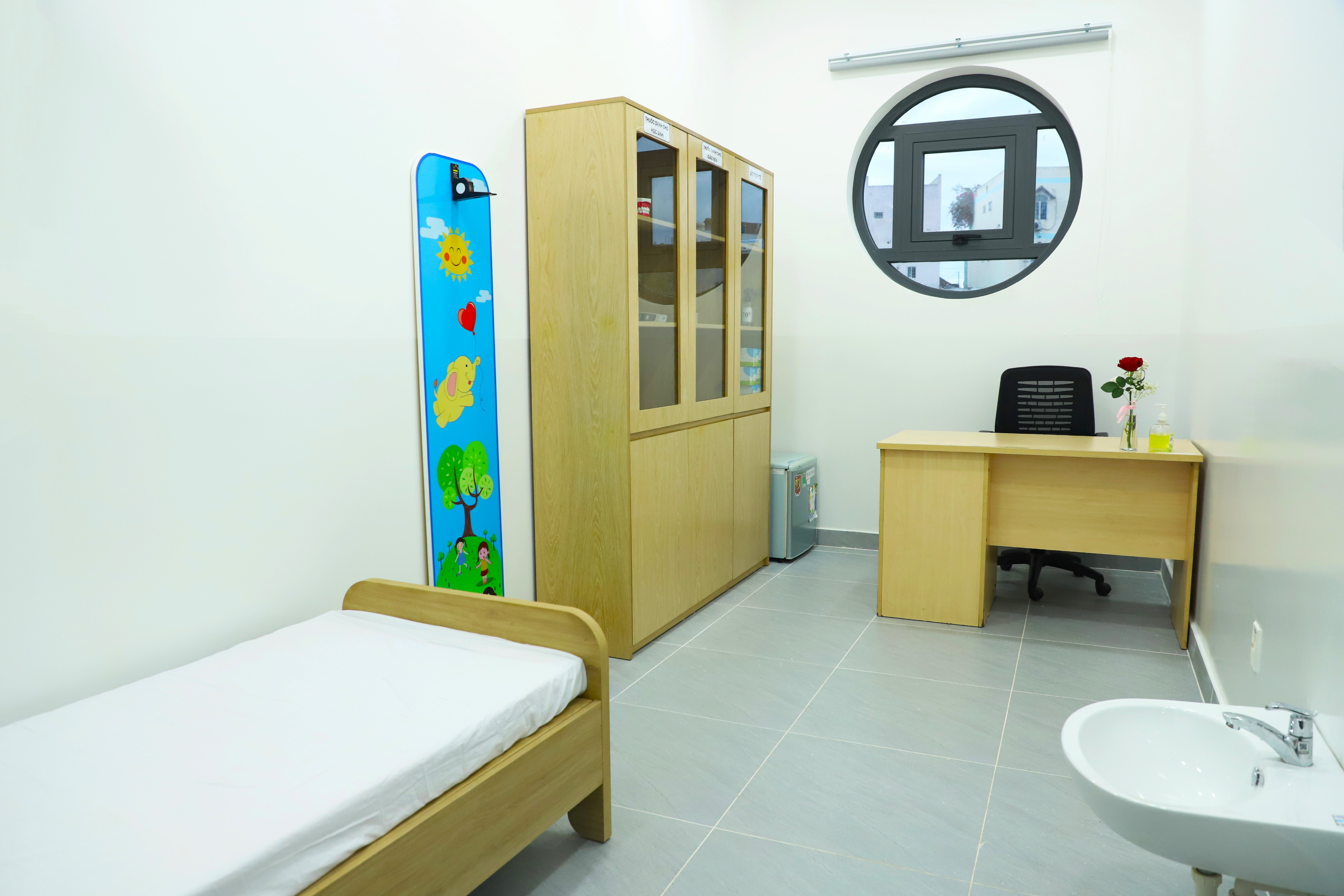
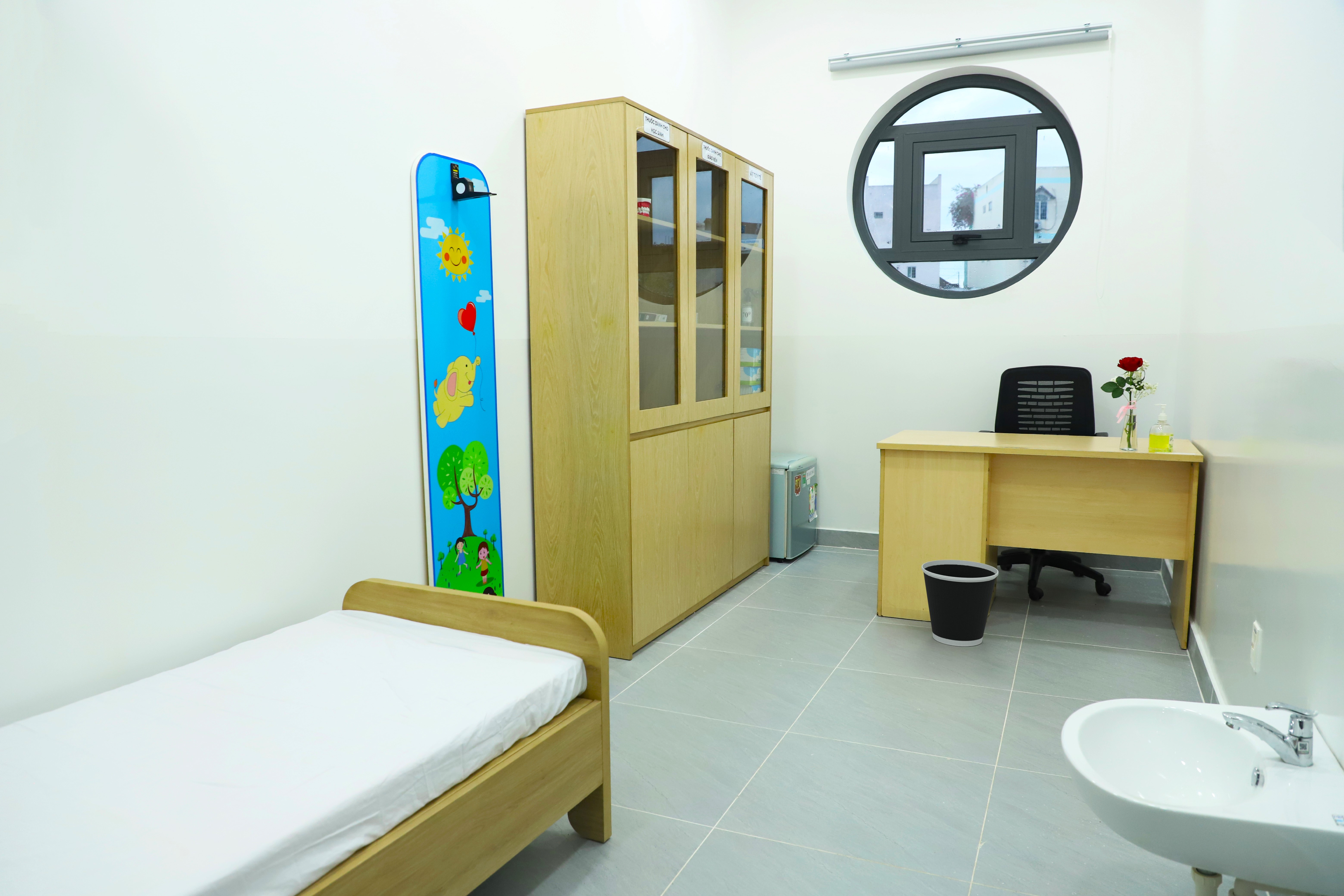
+ wastebasket (958, 604)
